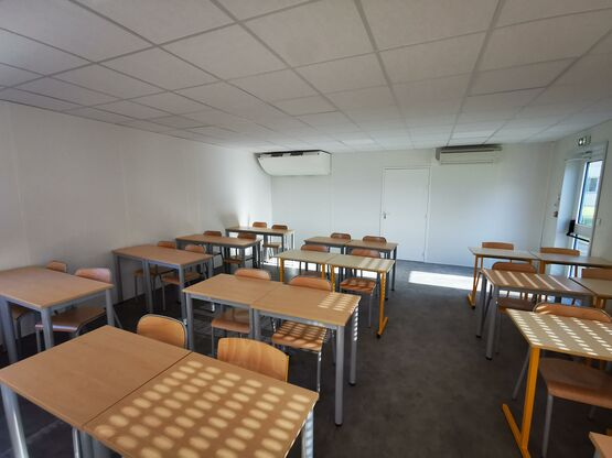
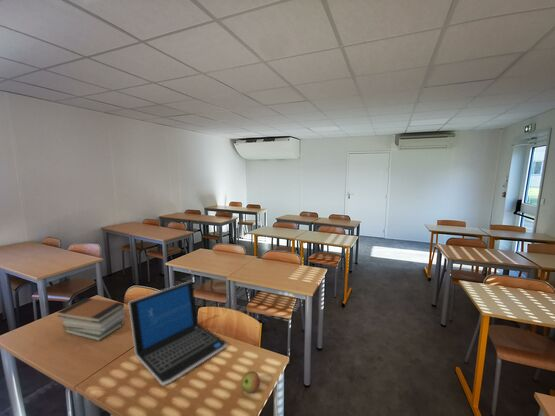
+ book stack (93, 318)
+ apple (250, 382)
+ laptop (179, 324)
